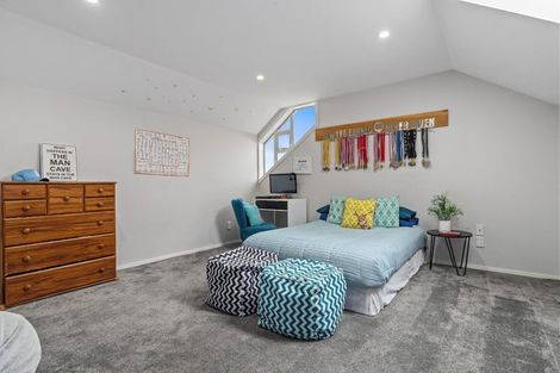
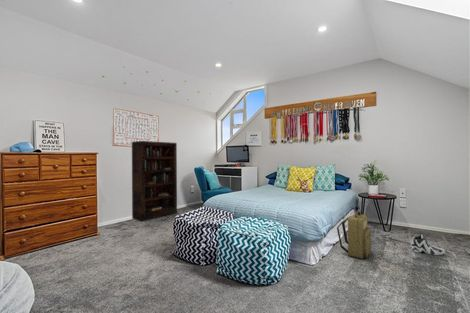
+ bookcase (155, 179)
+ backpack (354, 232)
+ sneaker (427, 243)
